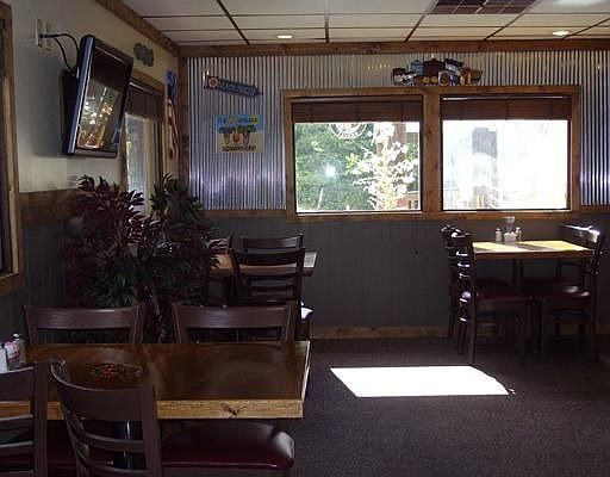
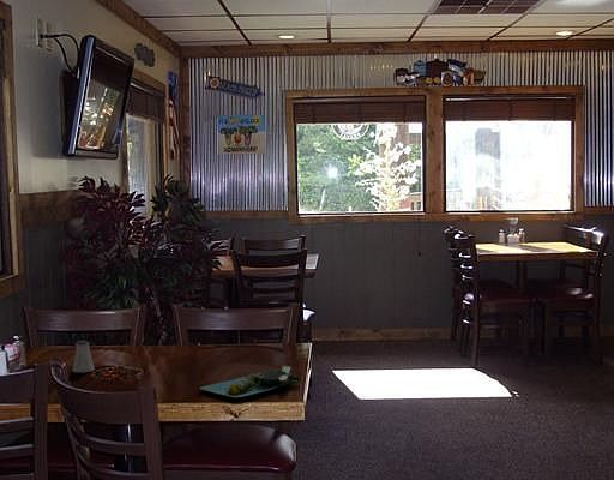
+ platter (255, 380)
+ saltshaker (83, 355)
